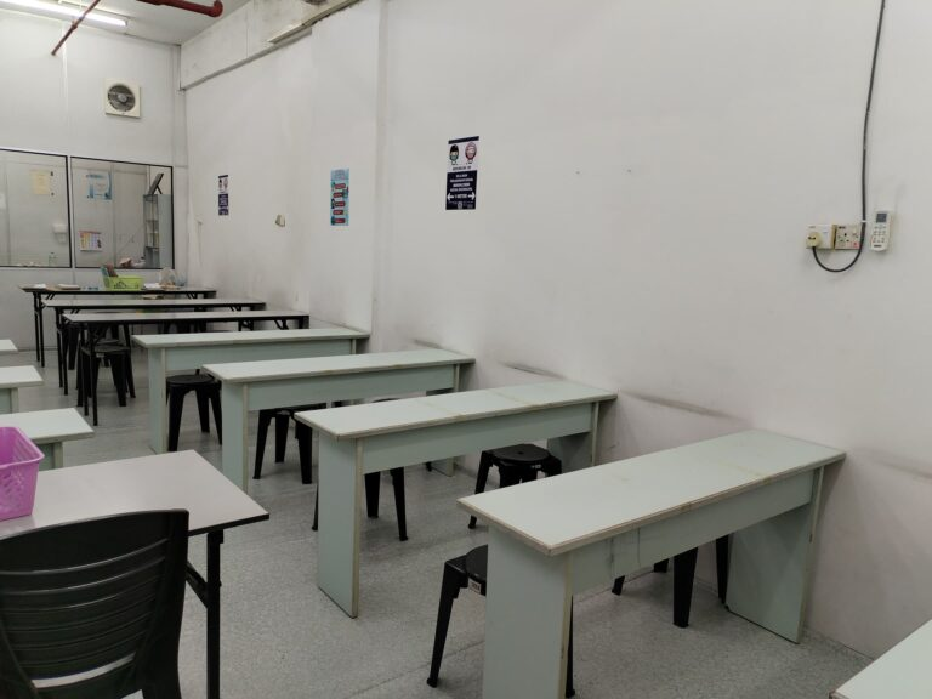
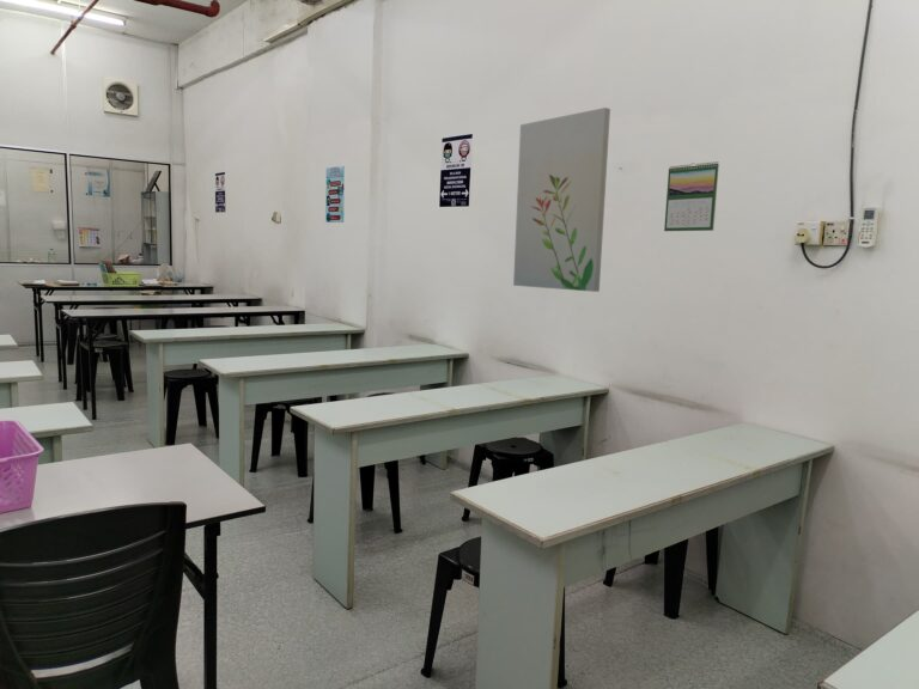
+ calendar (690, 196)
+ wall art (558, 203)
